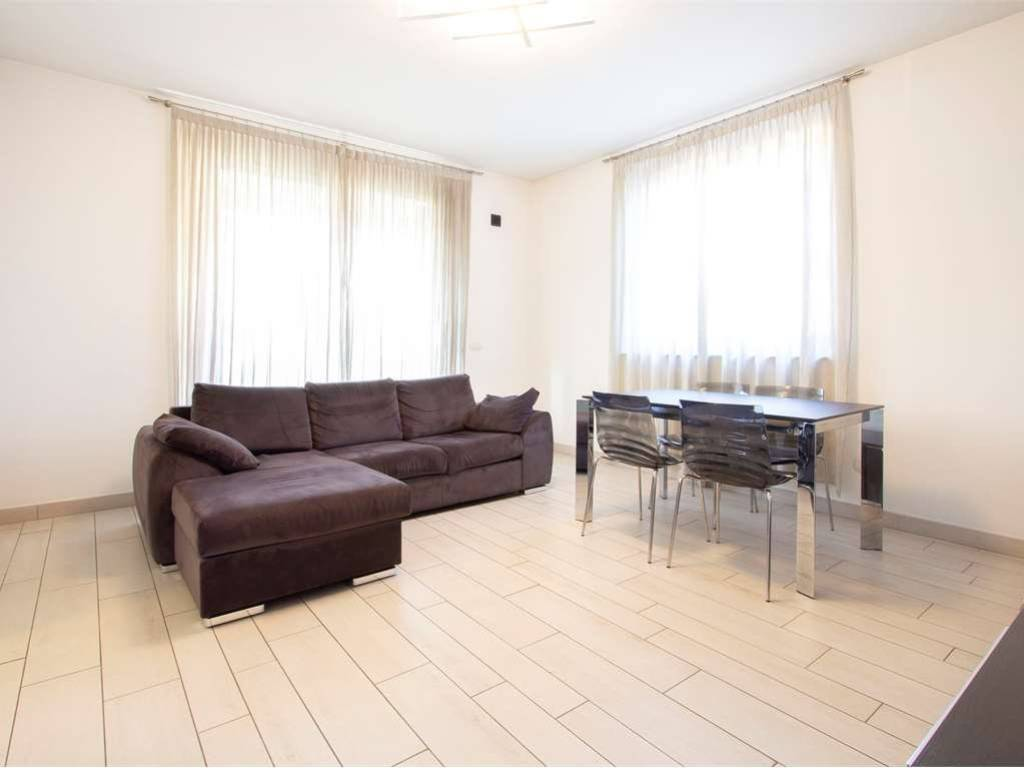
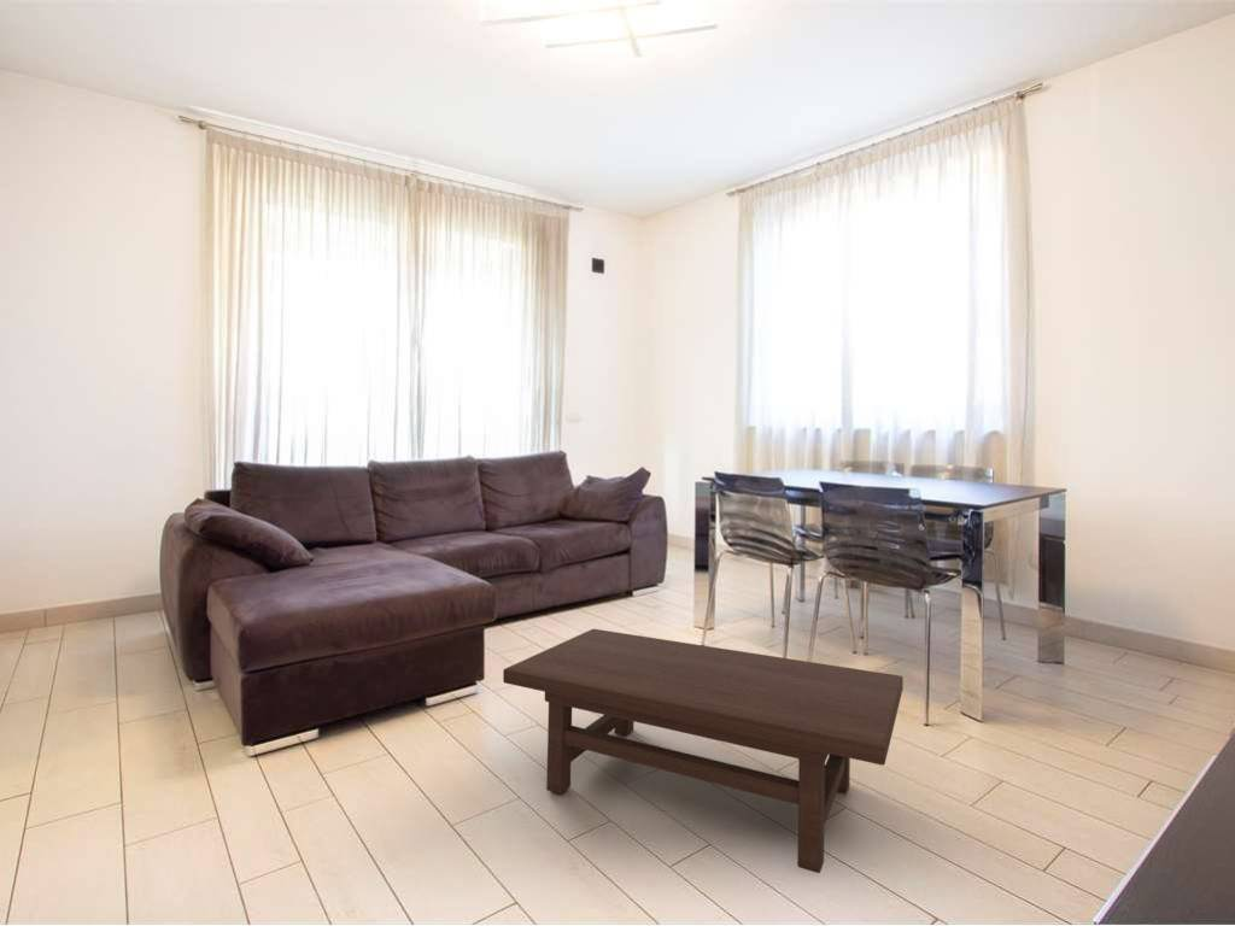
+ coffee table (700, 729)
